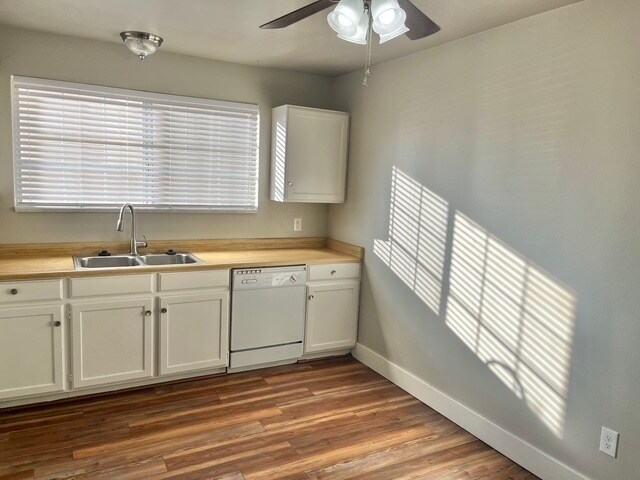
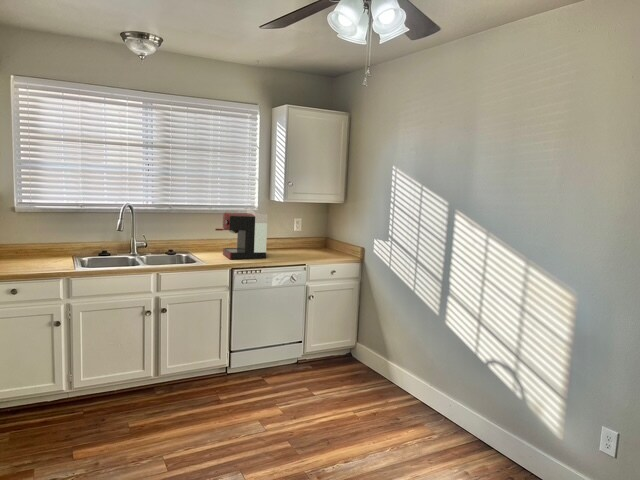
+ coffee maker (239, 232)
